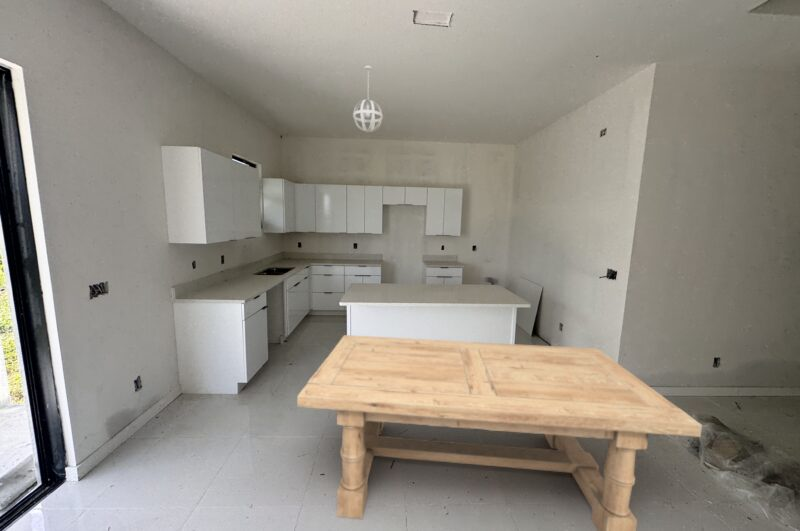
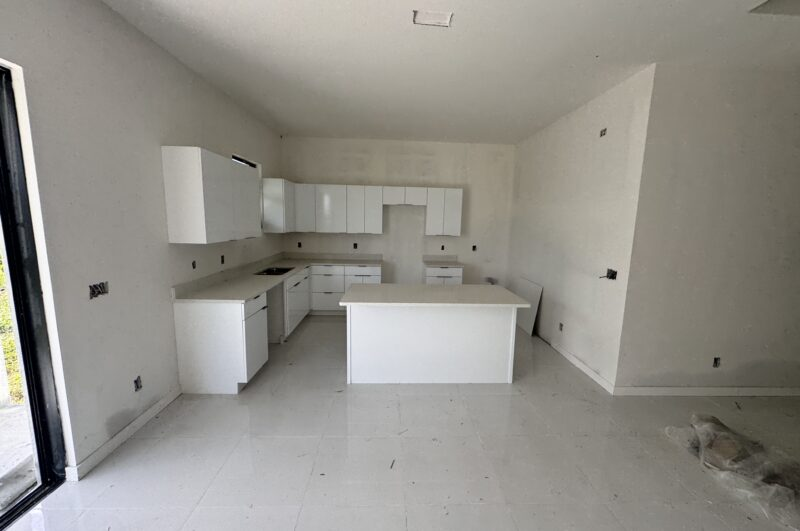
- pendant light (368, 100)
- dining table (472, 420)
